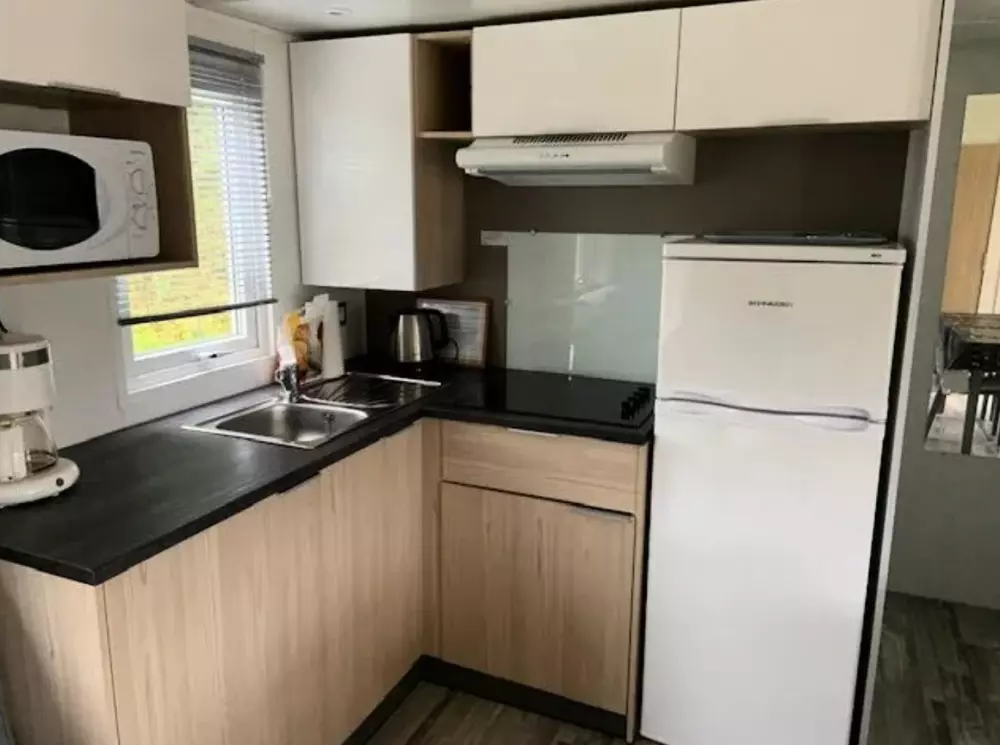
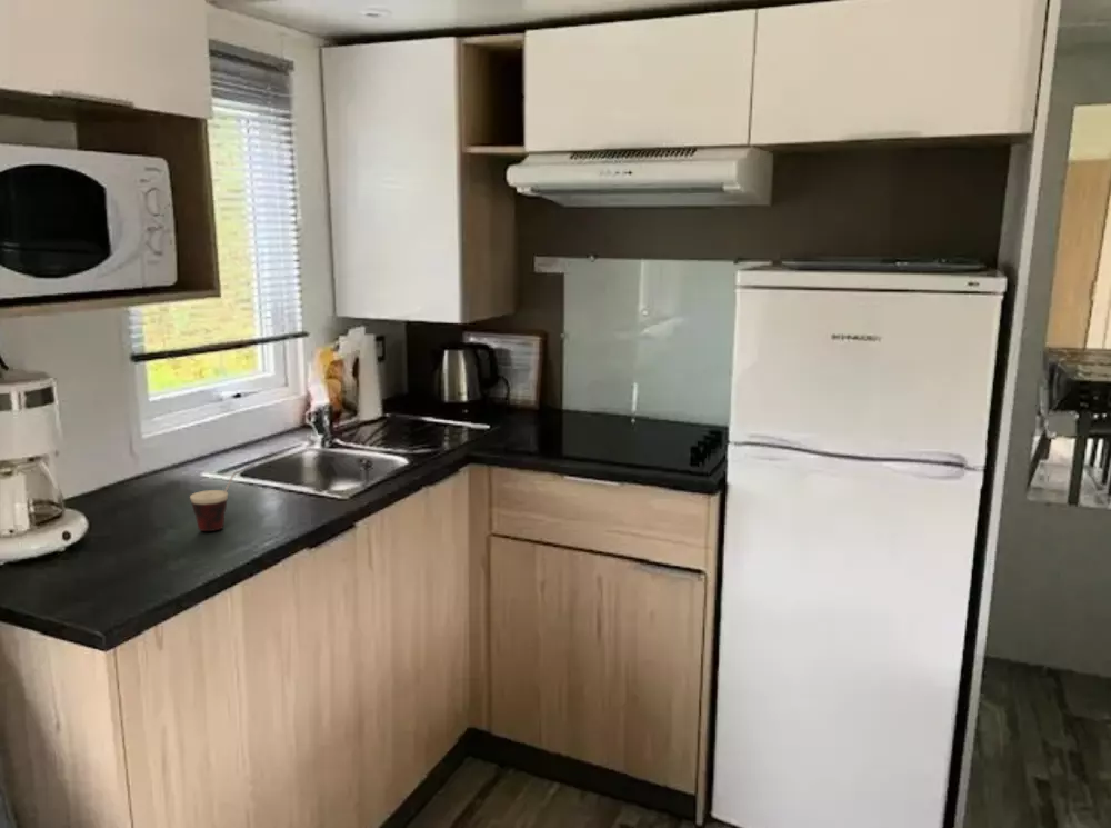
+ cup (223, 497)
